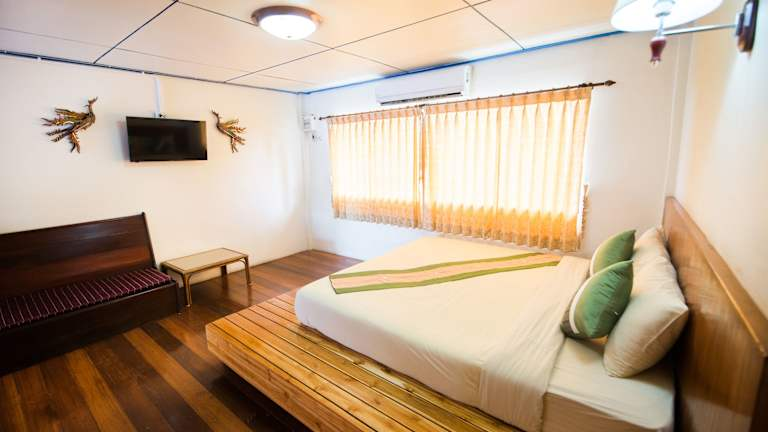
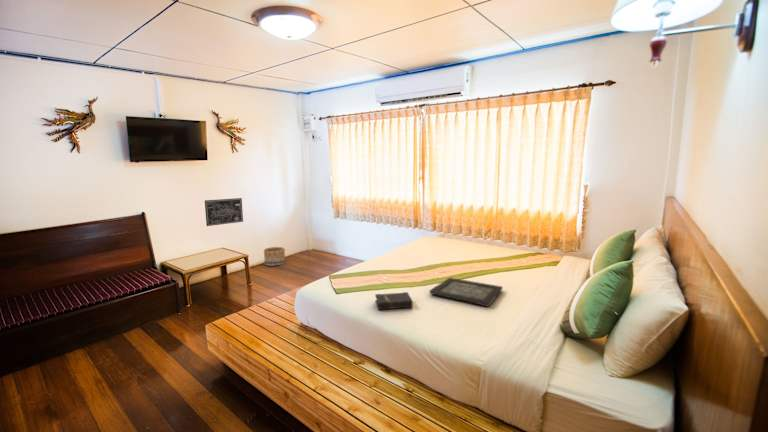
+ wall art (224, 211)
+ decorative tray (466, 290)
+ basket (274, 256)
+ hardback book (393, 301)
